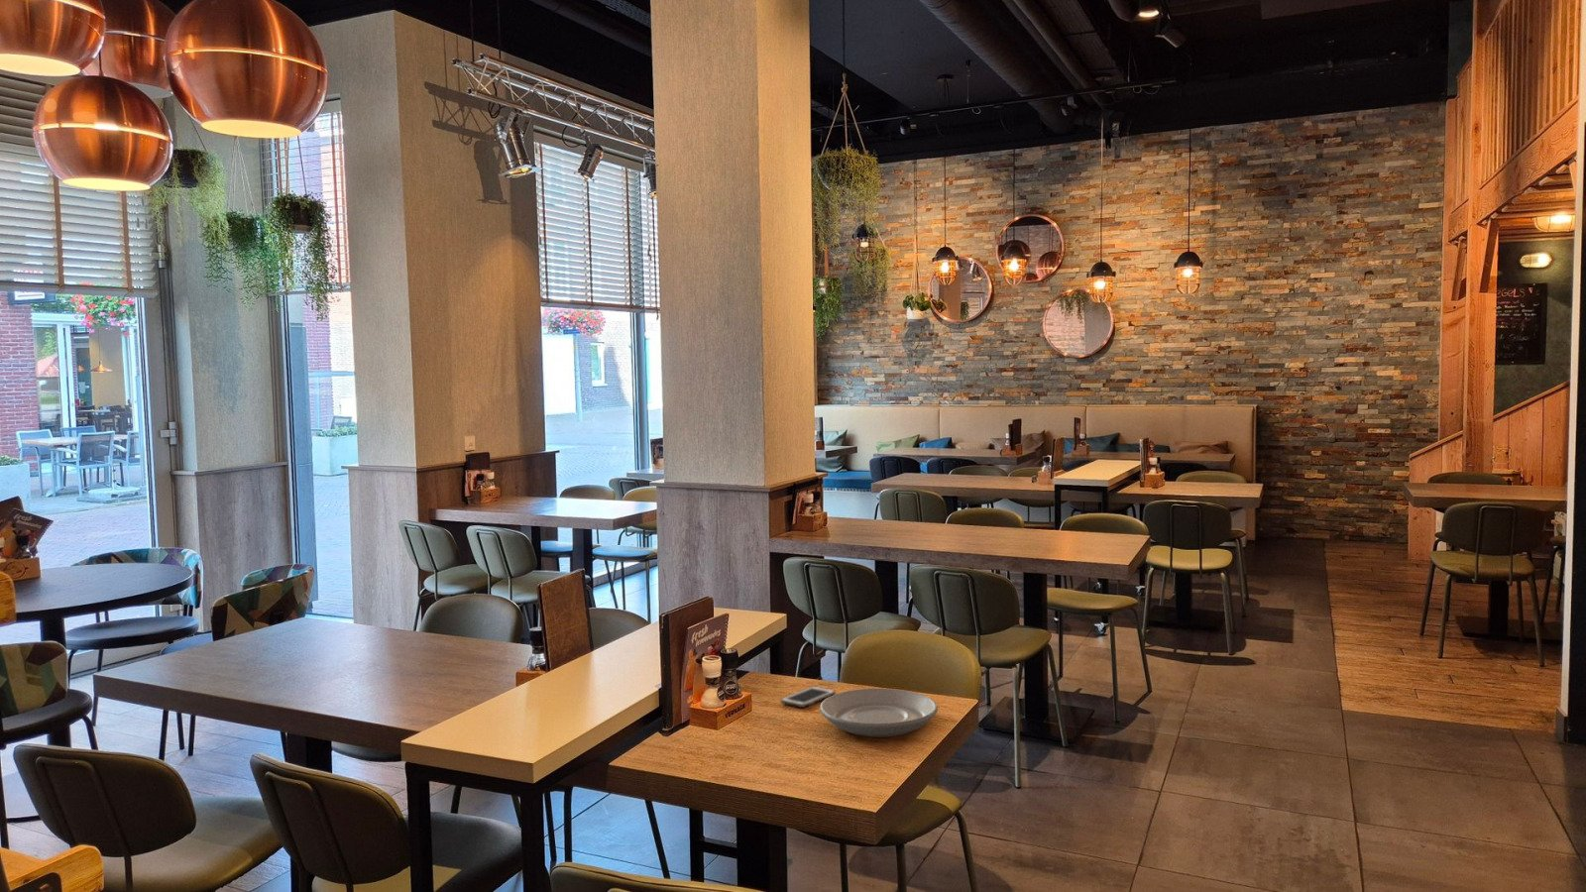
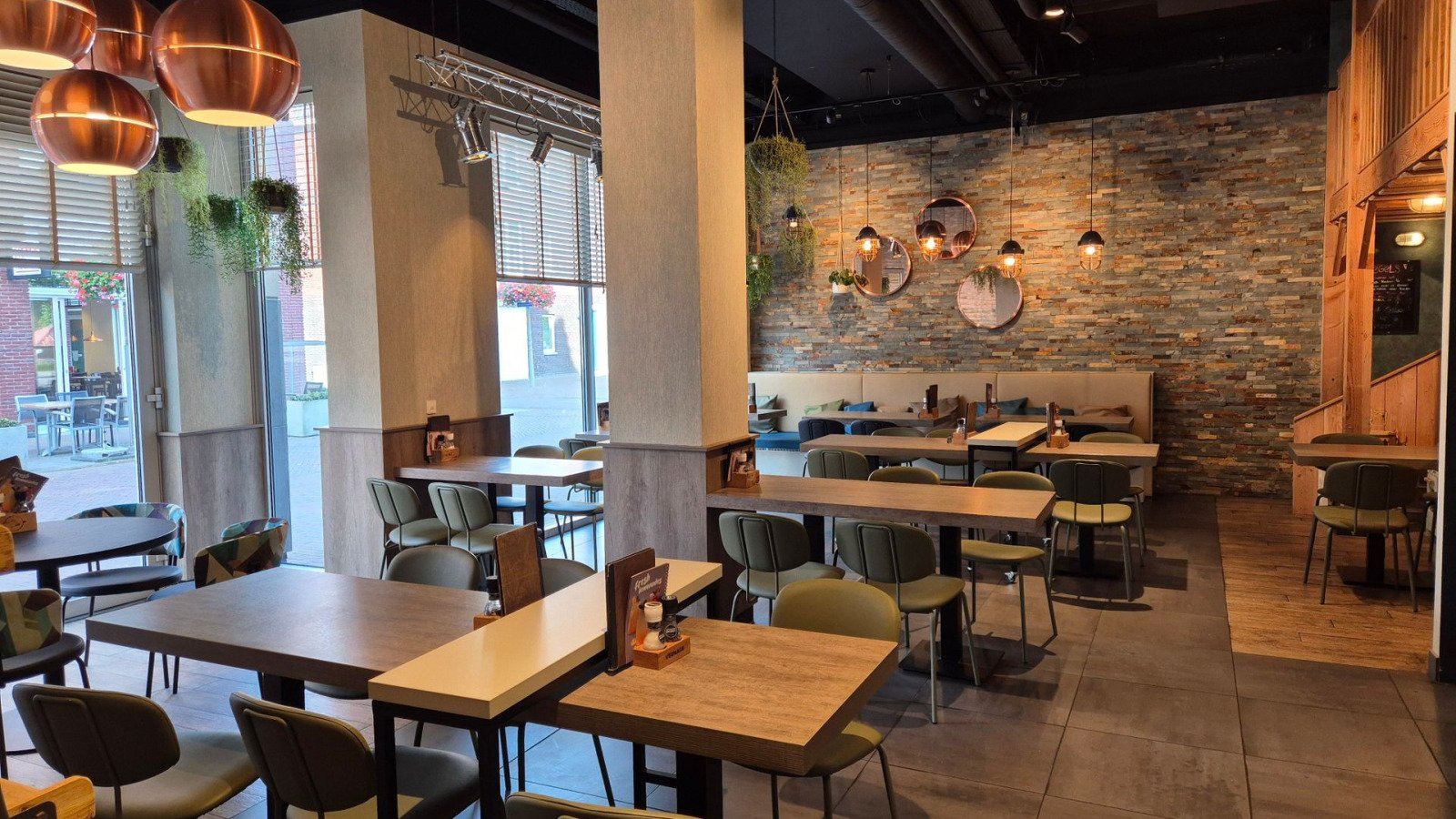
- plate (878, 713)
- cell phone (808, 697)
